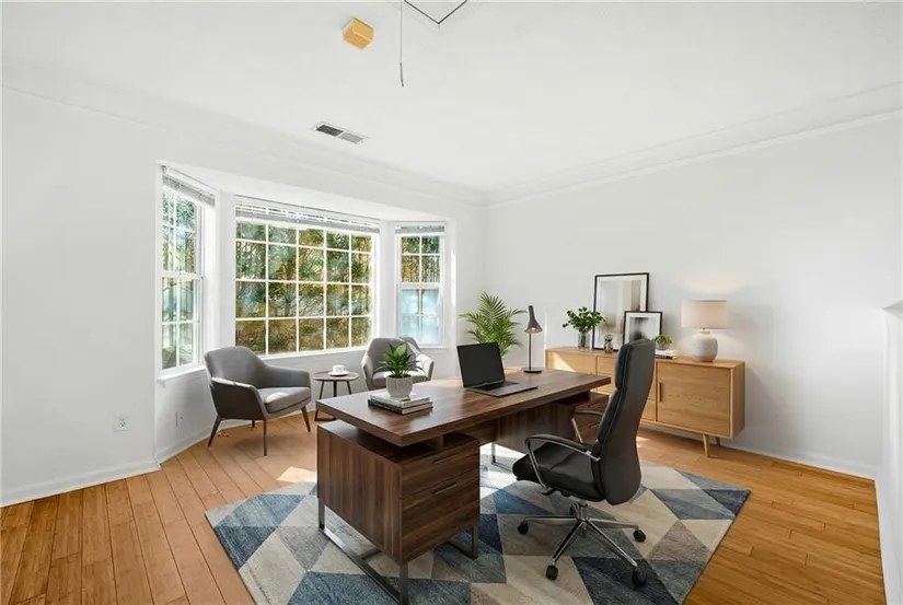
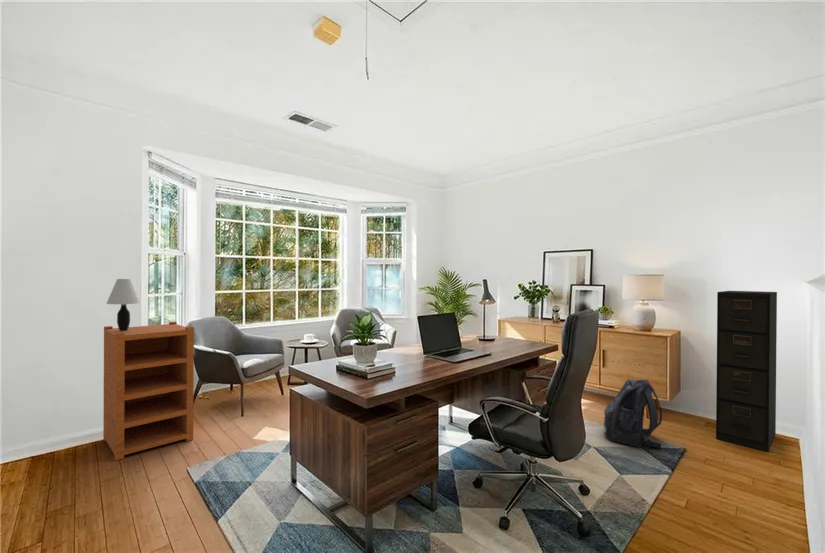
+ cupboard (148, 383)
+ filing cabinet (746, 364)
+ table lamp (123, 304)
+ backpack (631, 408)
